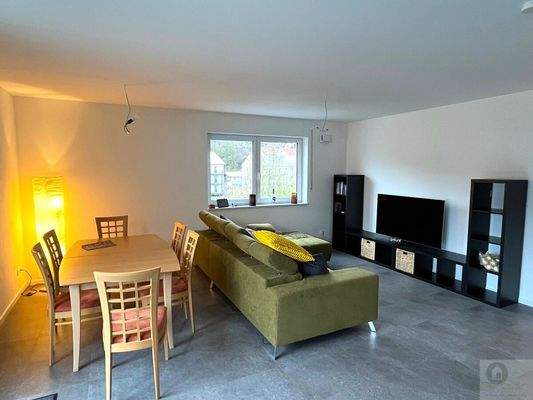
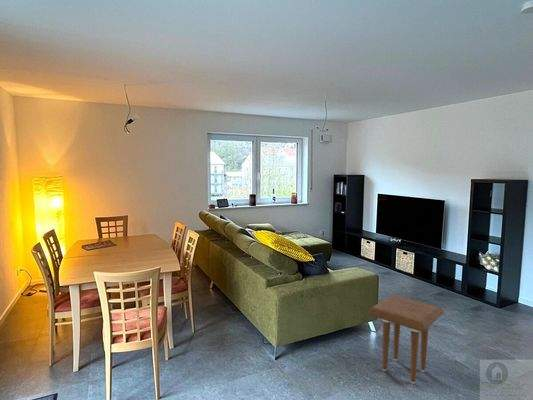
+ side table (399, 335)
